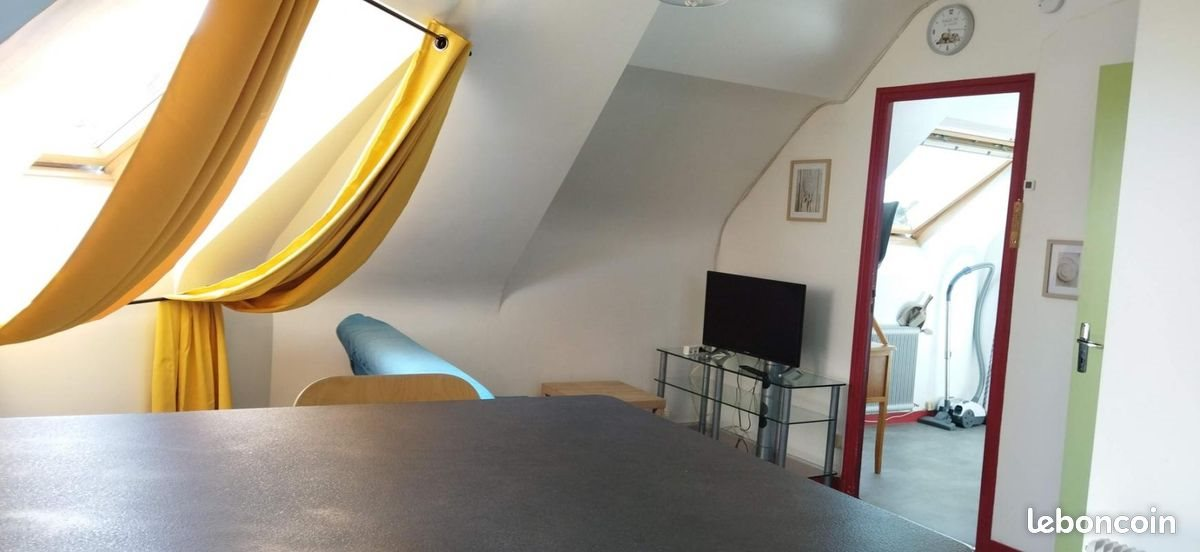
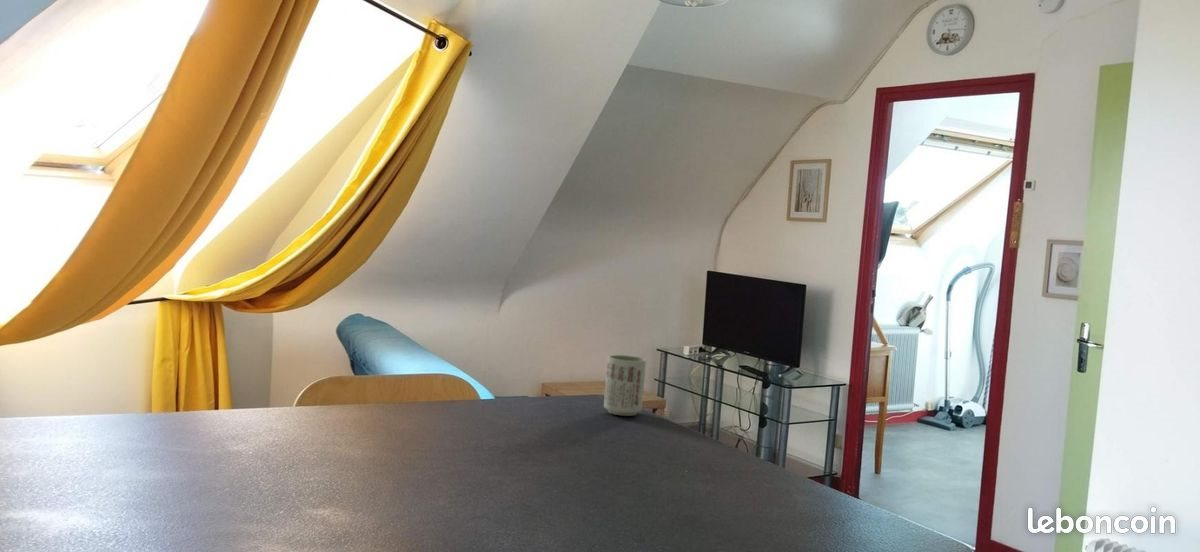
+ cup (624, 385)
